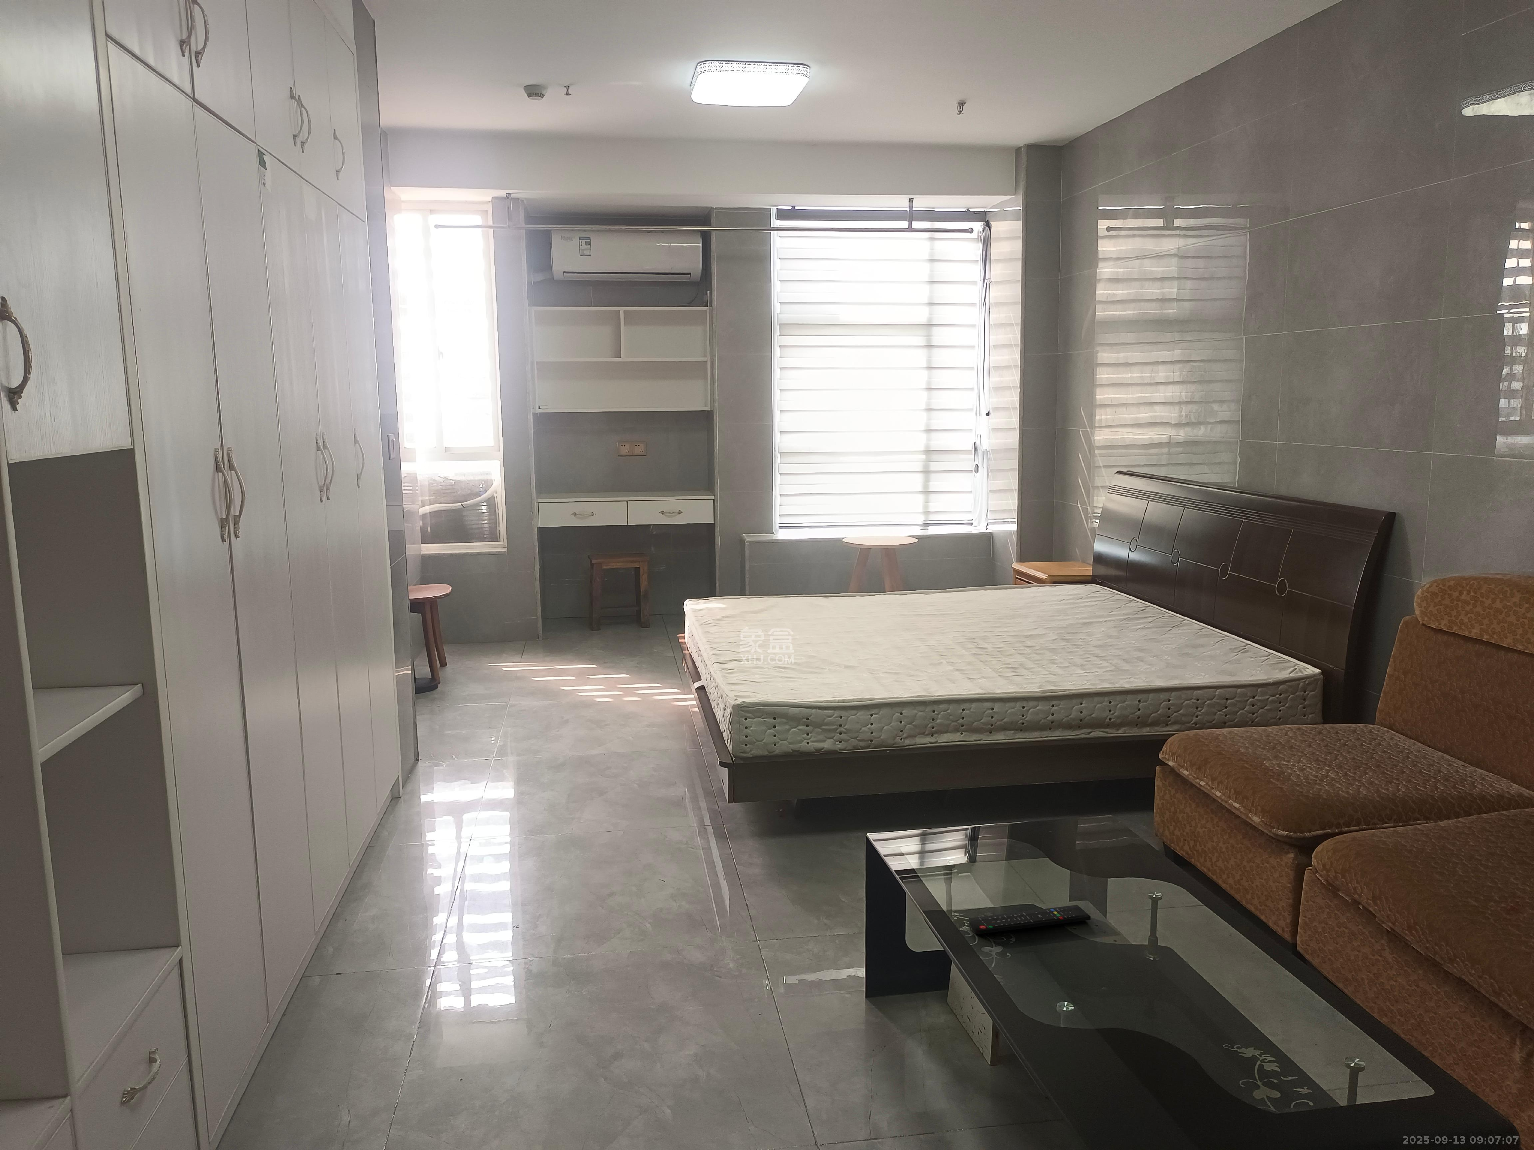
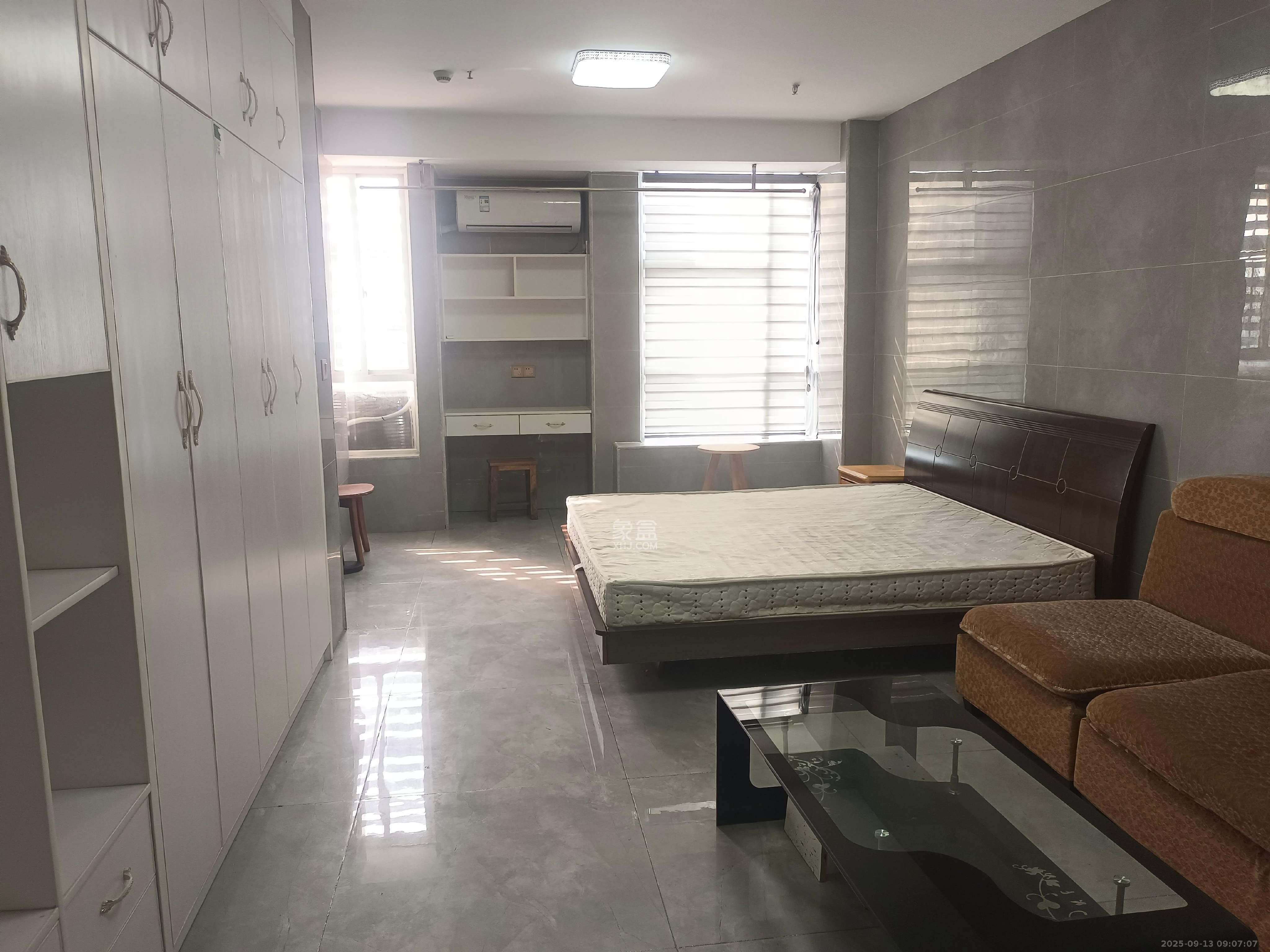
- remote control (1028, 920)
